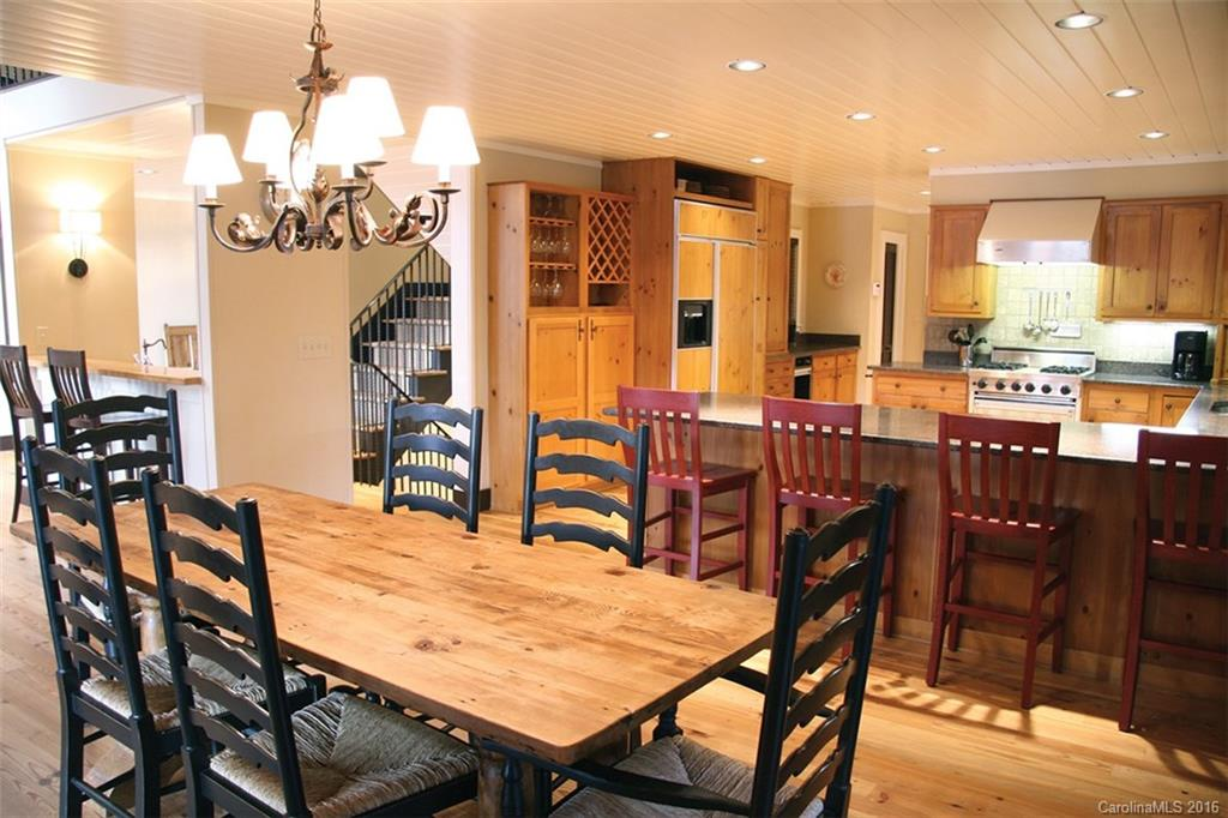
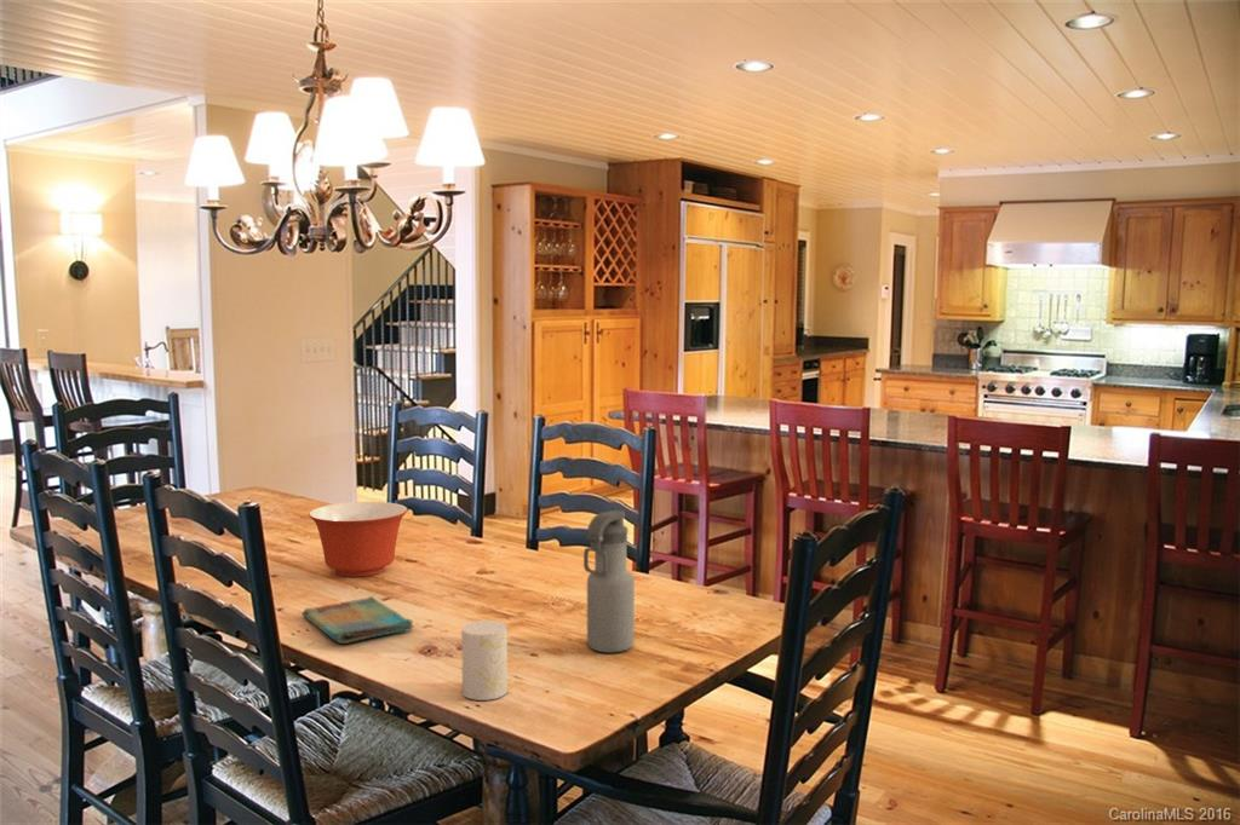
+ water bottle (609, 579)
+ mixing bowl (358, 540)
+ dish towel (356, 617)
+ cup (484, 659)
